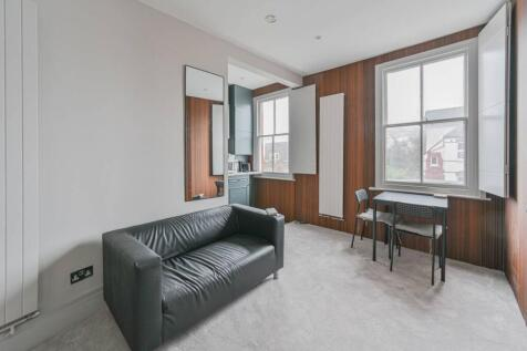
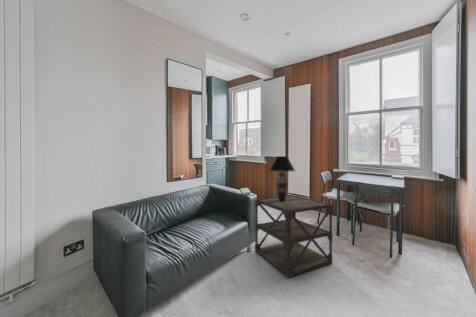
+ table lamp (282, 178)
+ side table (291, 229)
